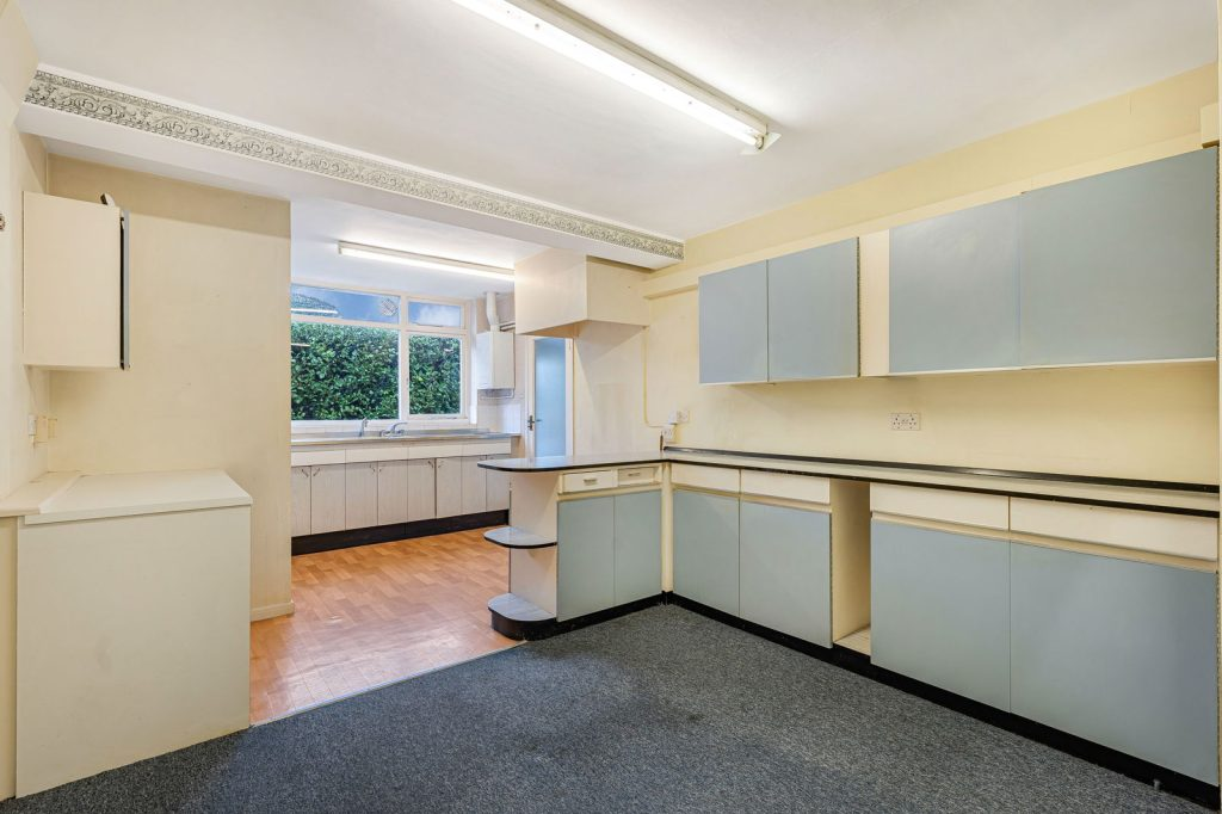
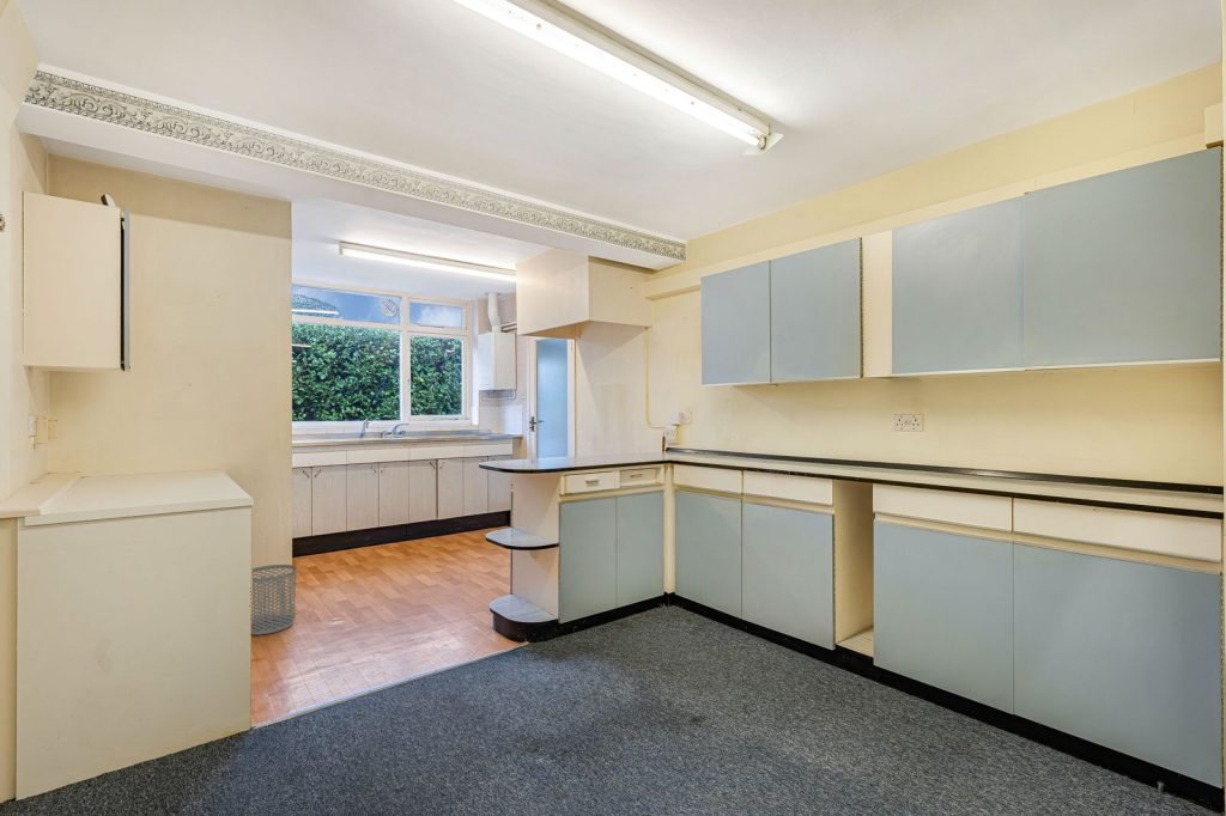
+ waste bin (268, 598)
